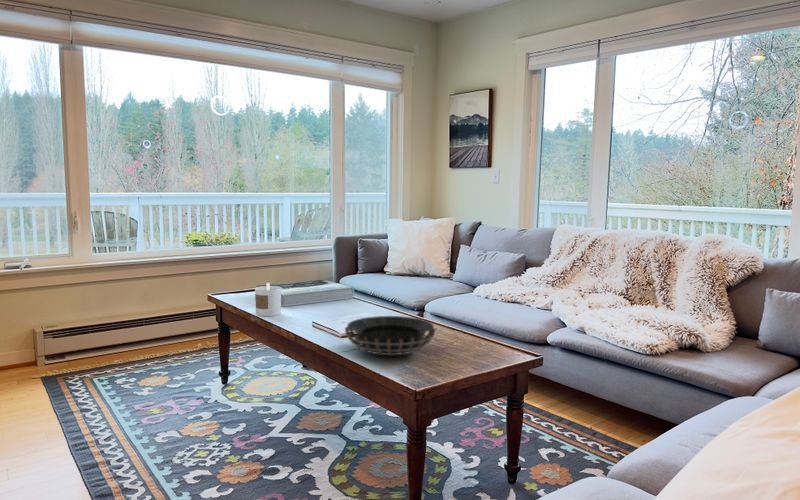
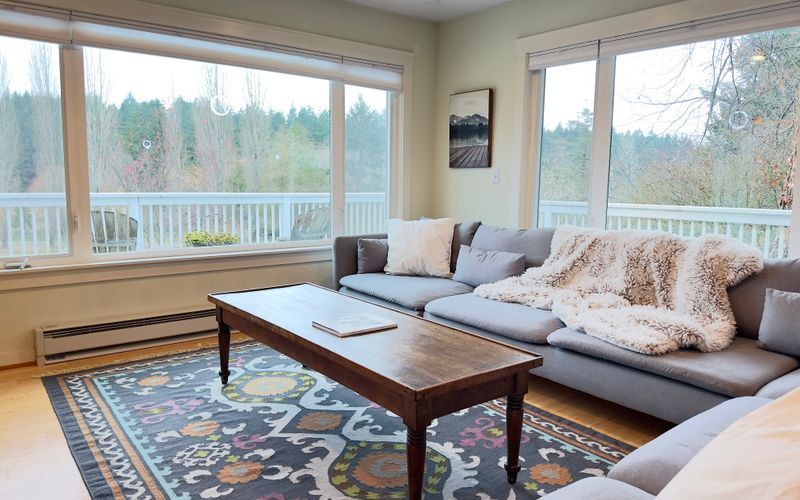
- candle (268, 298)
- book (305, 291)
- decorative bowl (389, 338)
